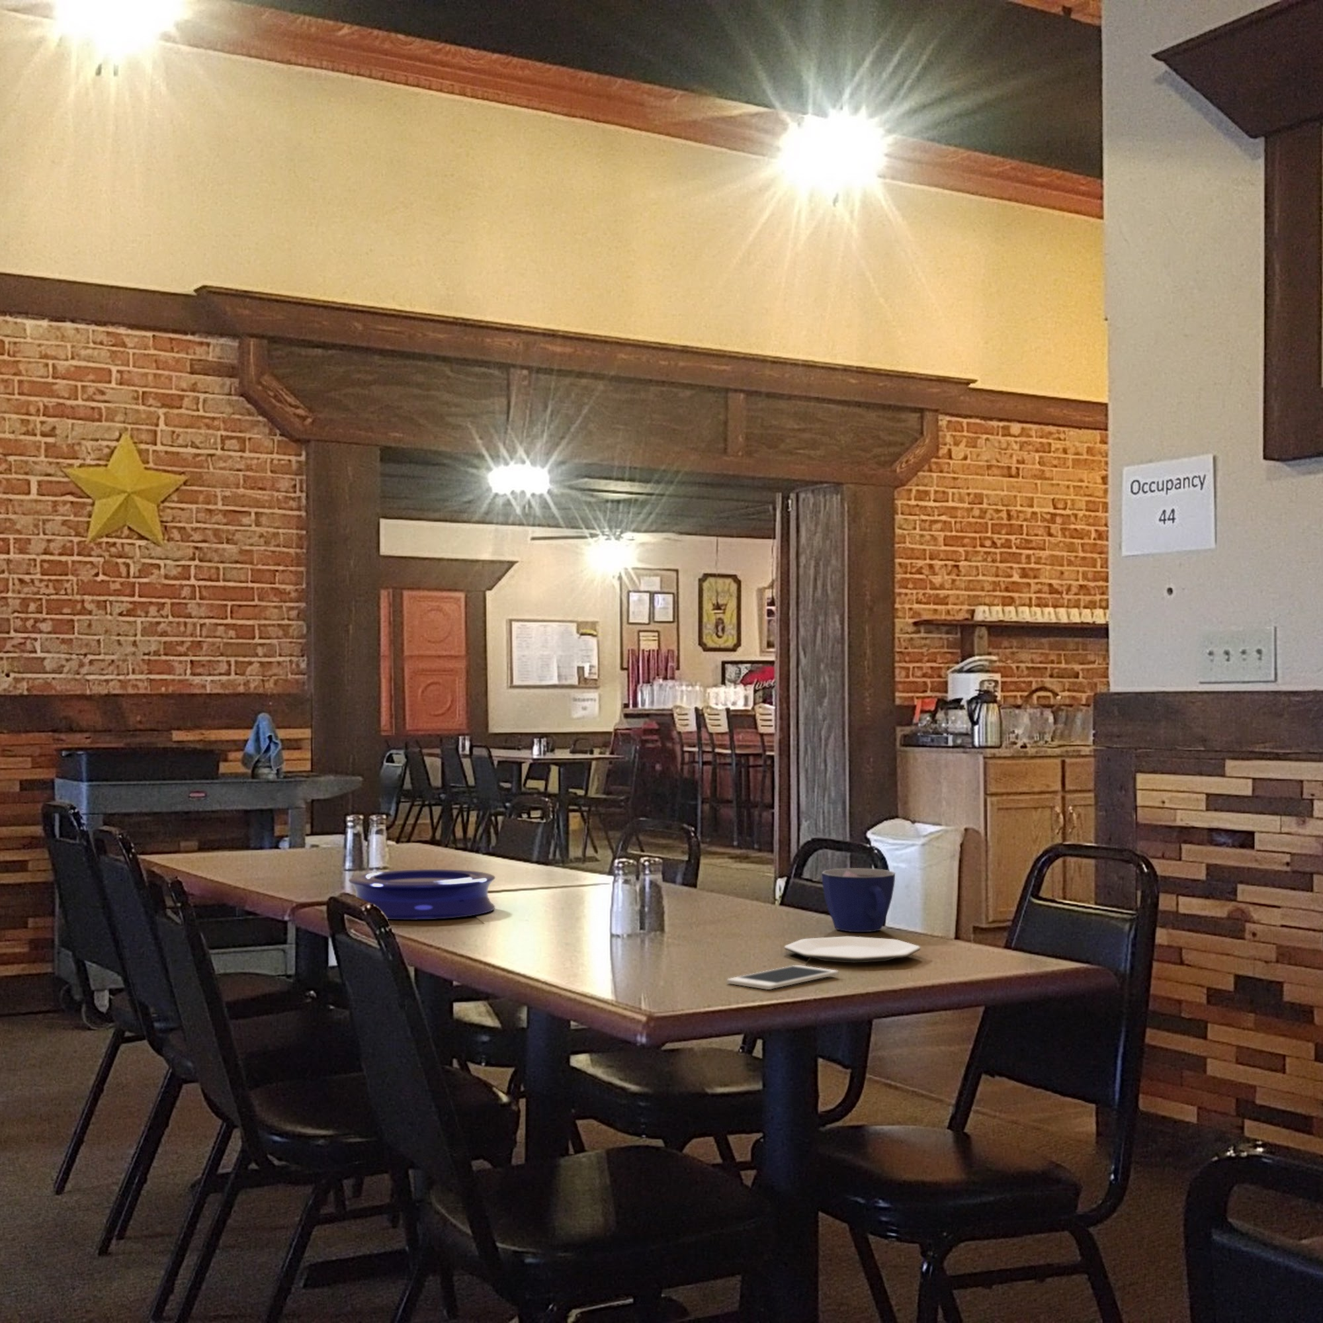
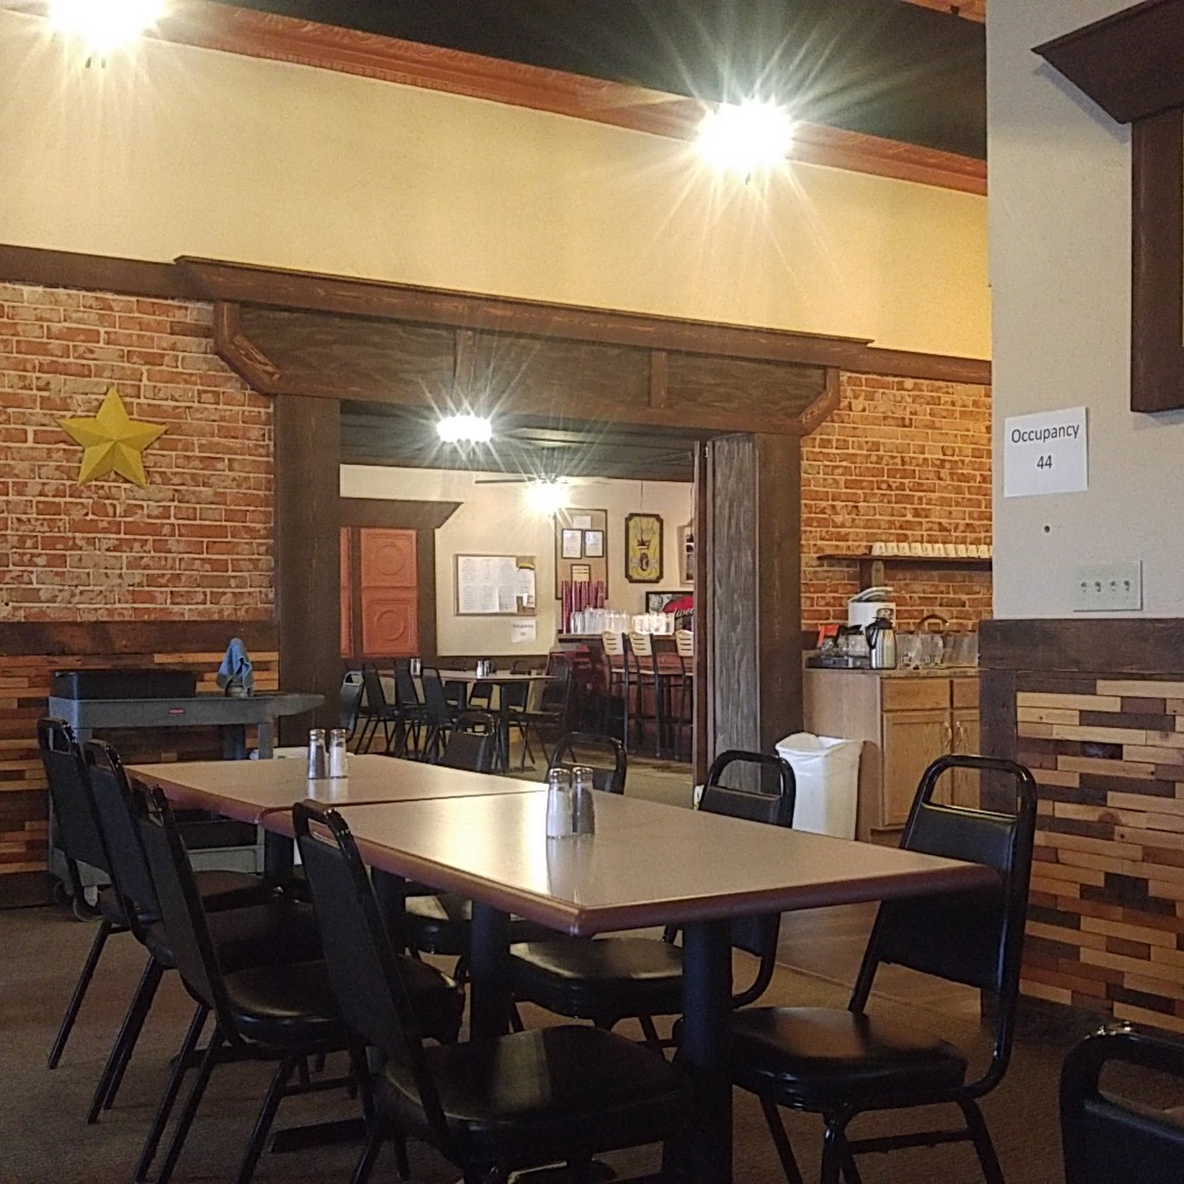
- cell phone (783, 976)
- cup (864, 901)
- plate (422, 893)
- plate (852, 951)
